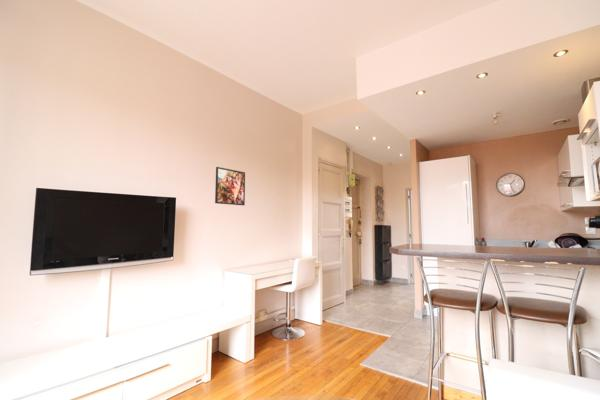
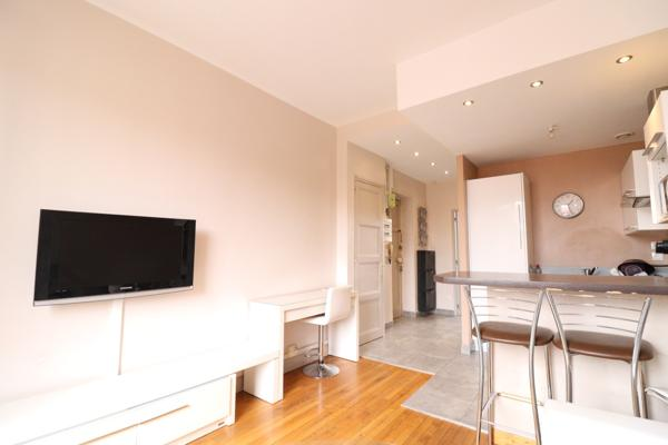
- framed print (230, 187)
